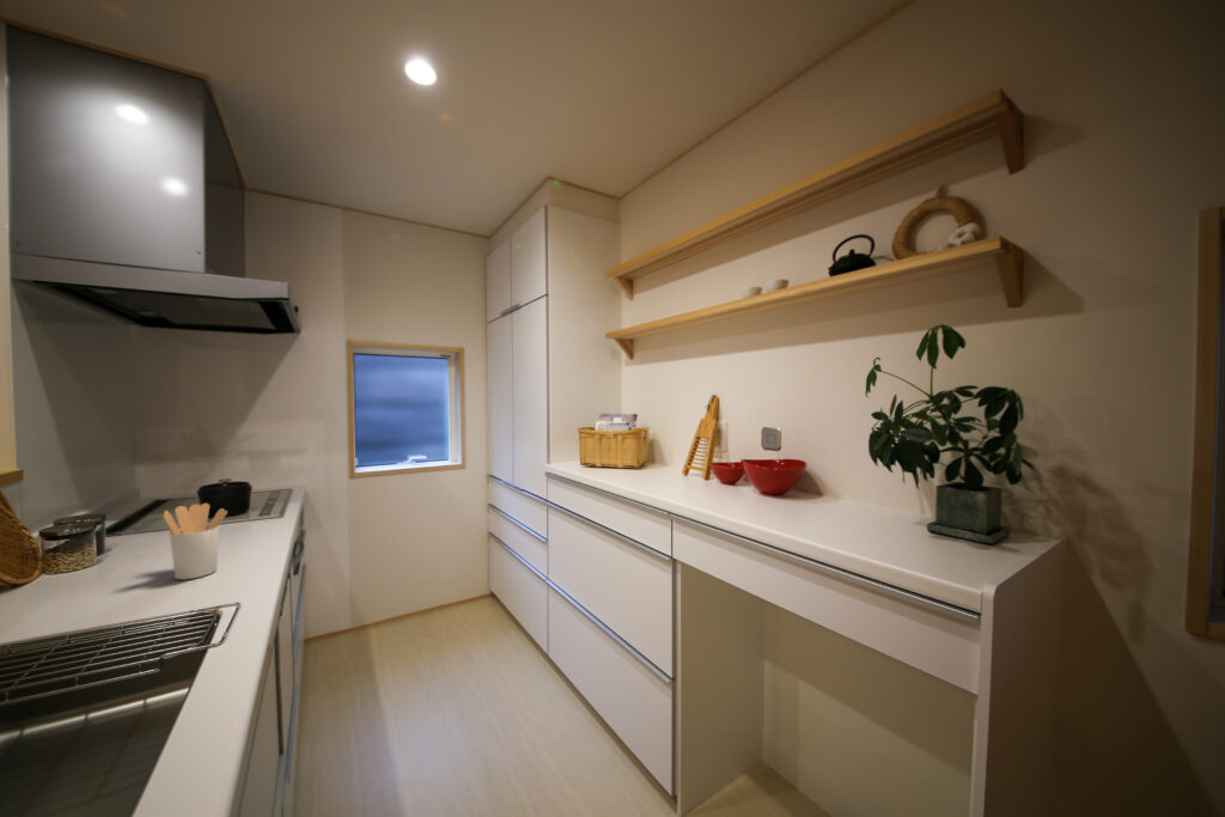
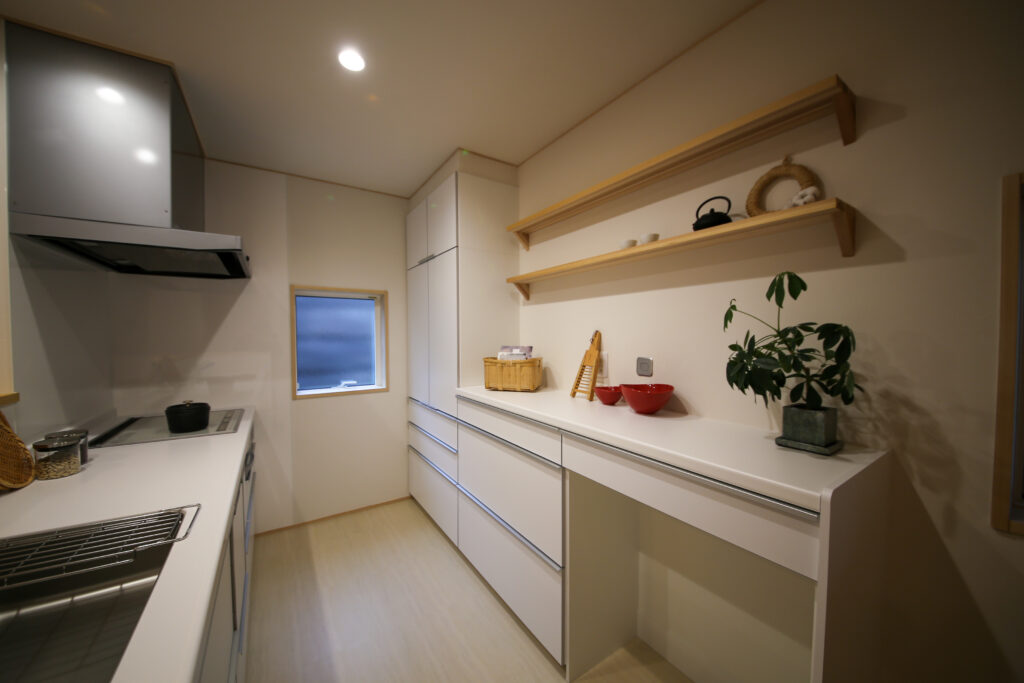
- utensil holder (194, 537)
